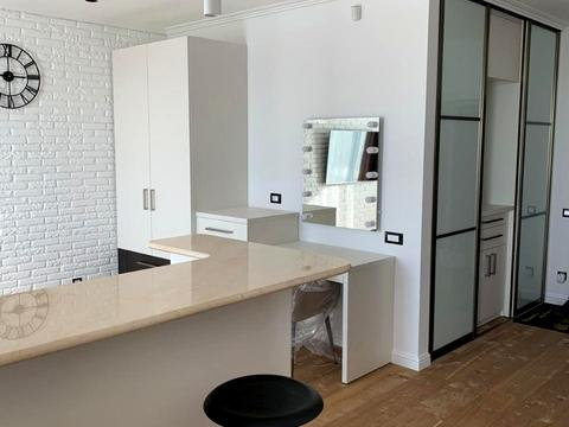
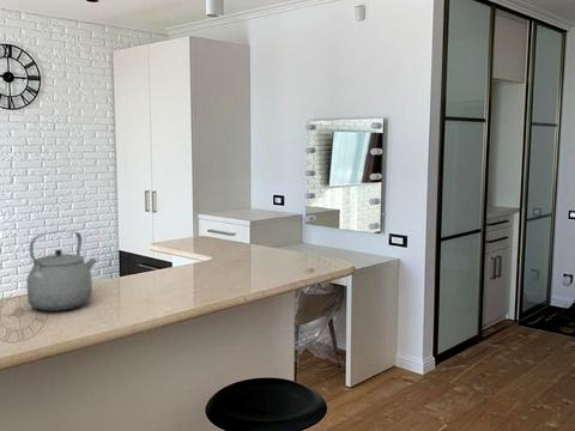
+ tea kettle (66, 267)
